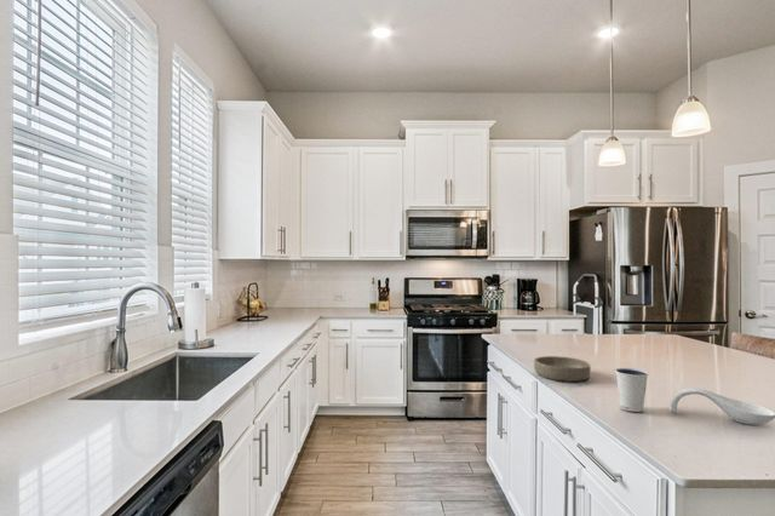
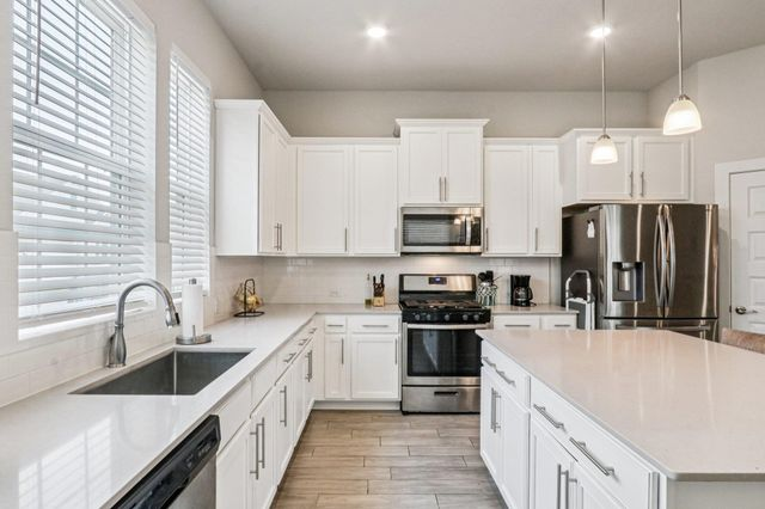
- spoon rest (721, 405)
- bowl (561, 368)
- dixie cup (631, 390)
